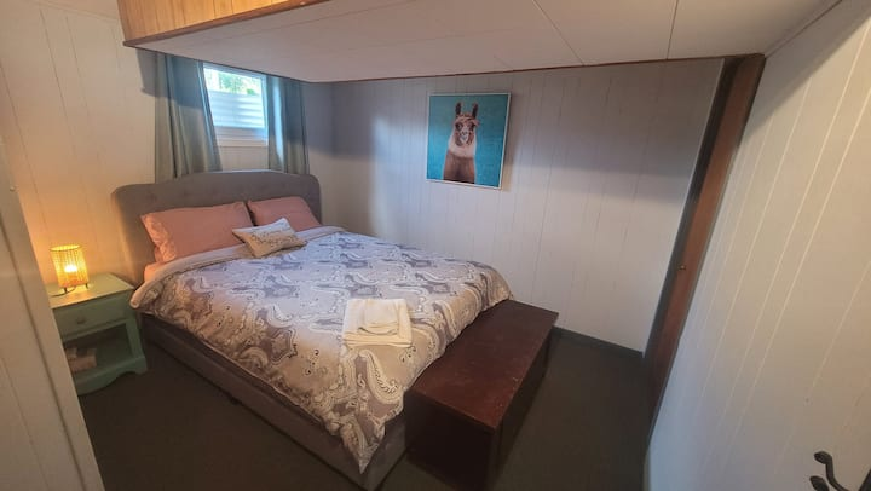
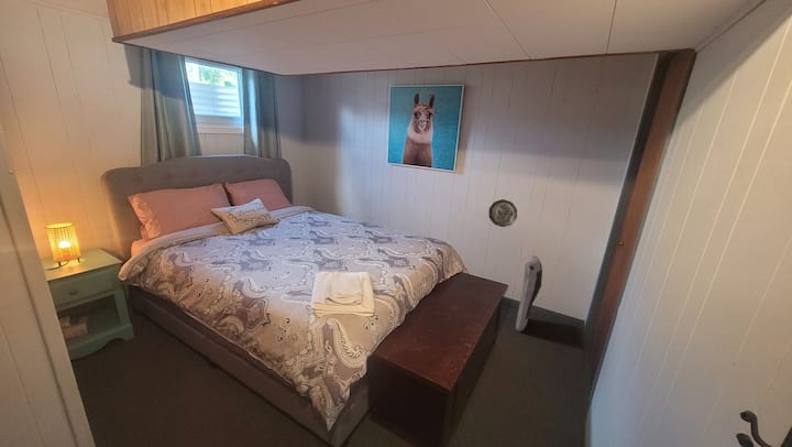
+ decorative plate (503, 212)
+ air purifier (530, 293)
